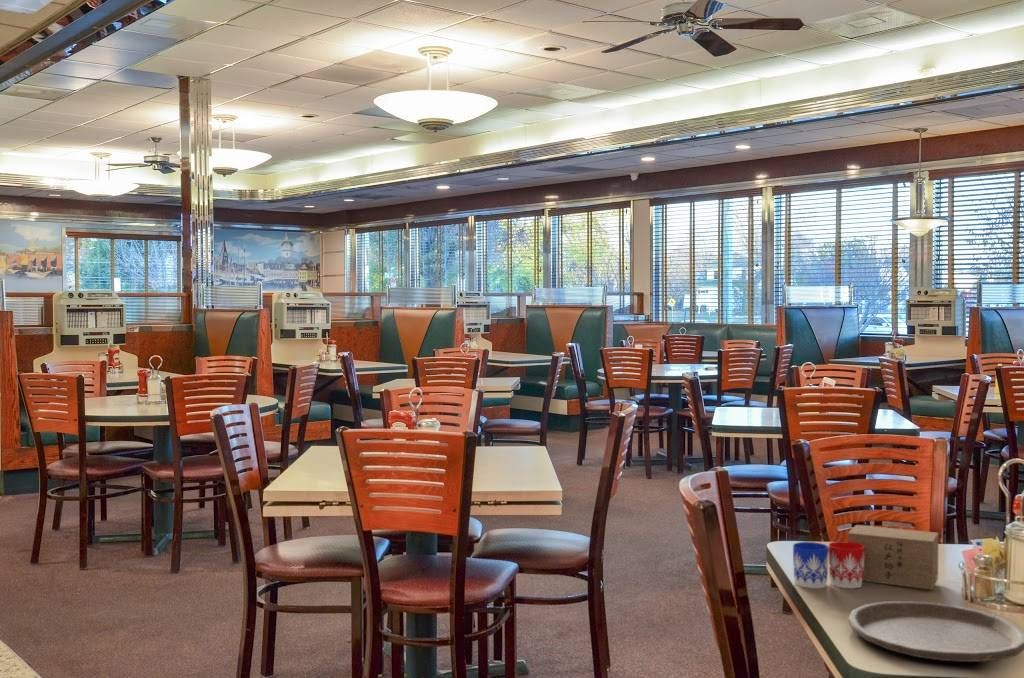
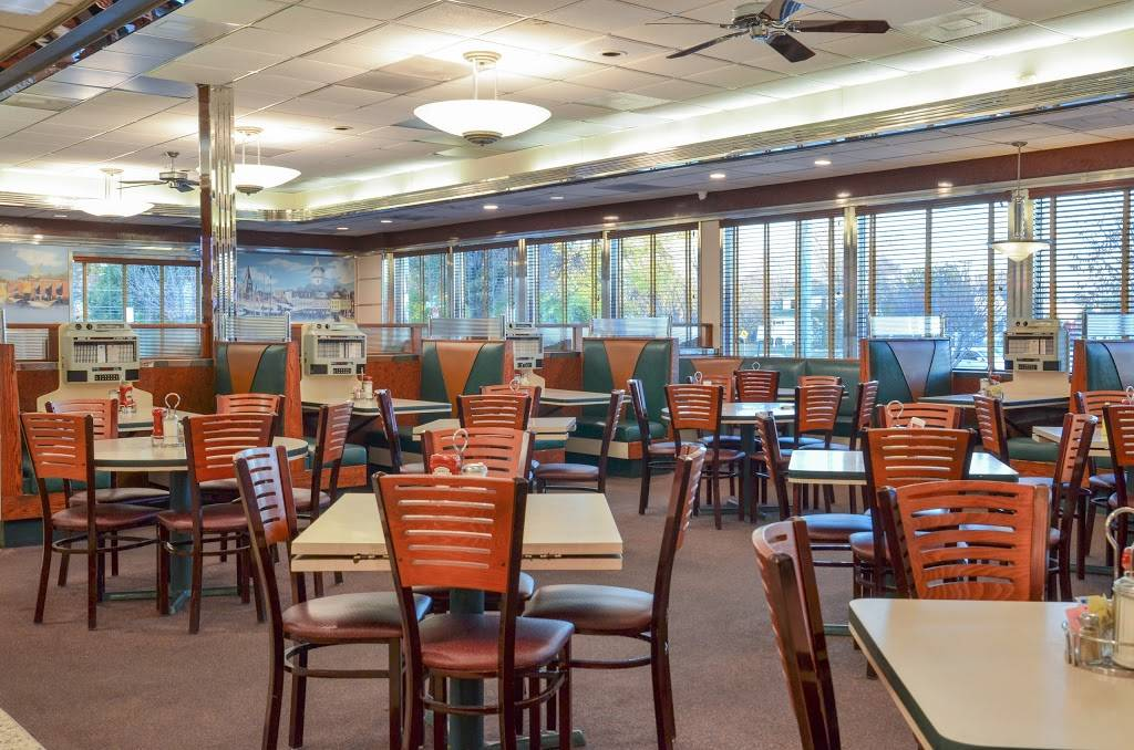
- plate (935, 631)
- drinking glass (864, 556)
